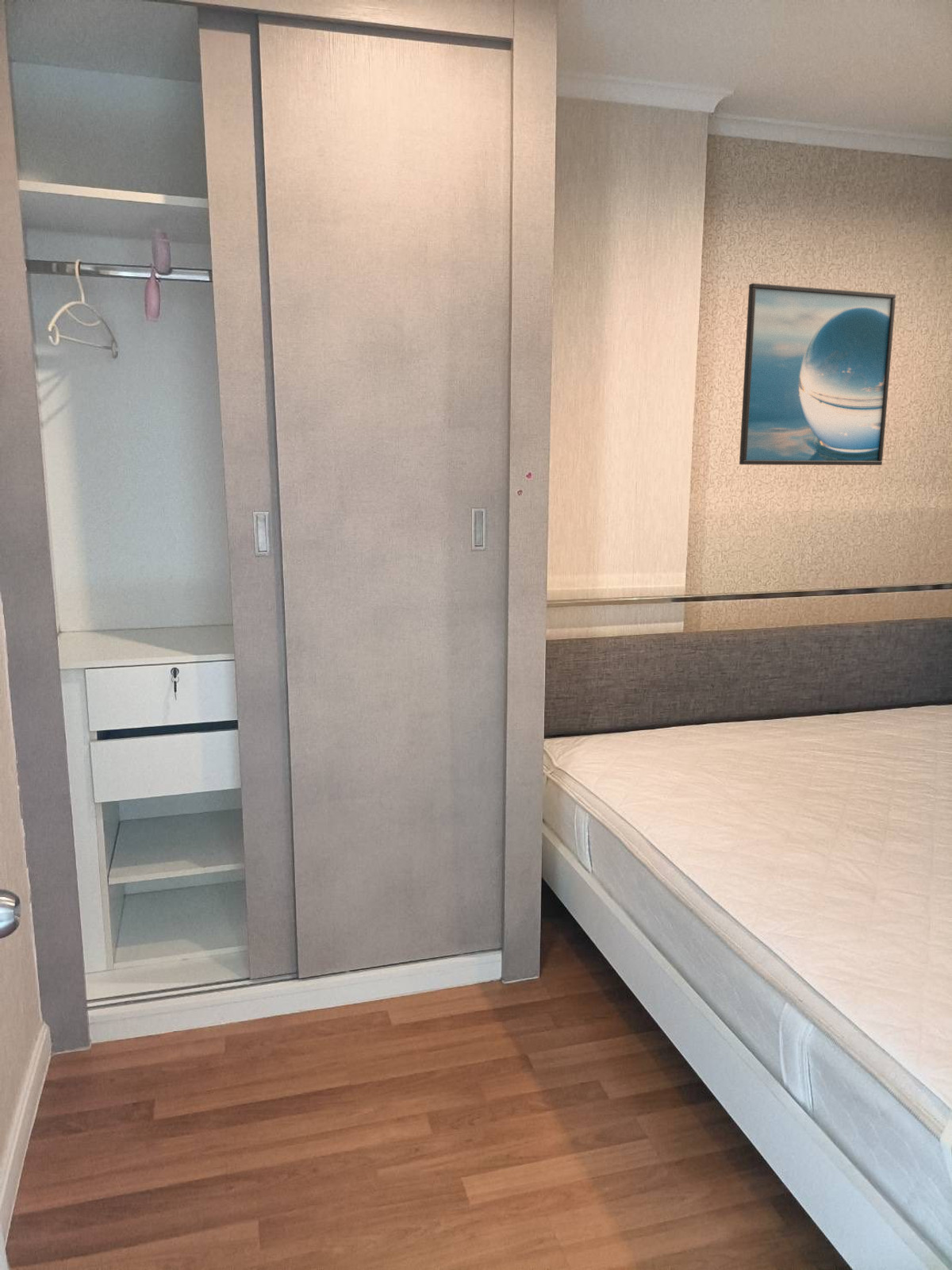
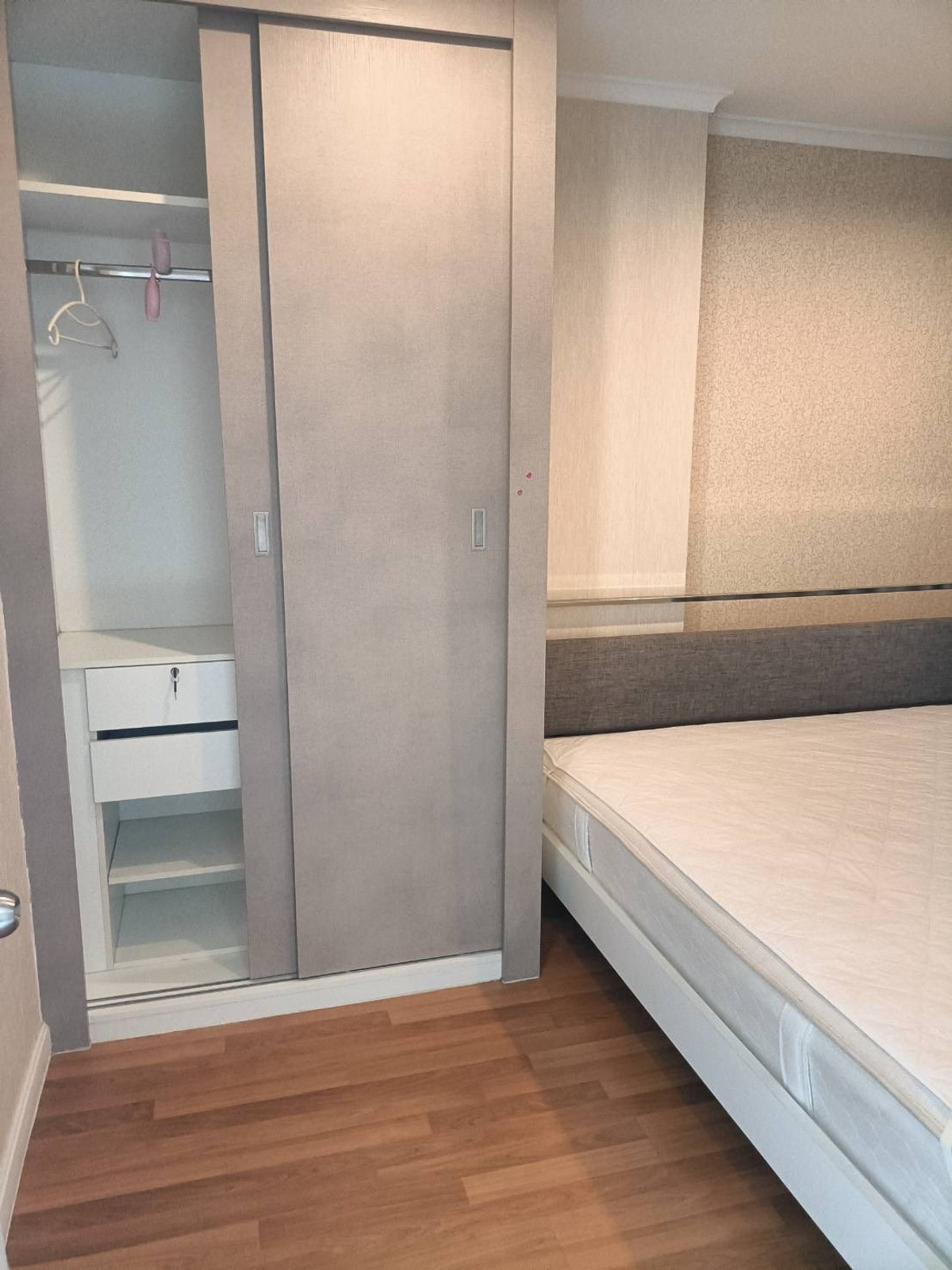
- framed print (818, 378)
